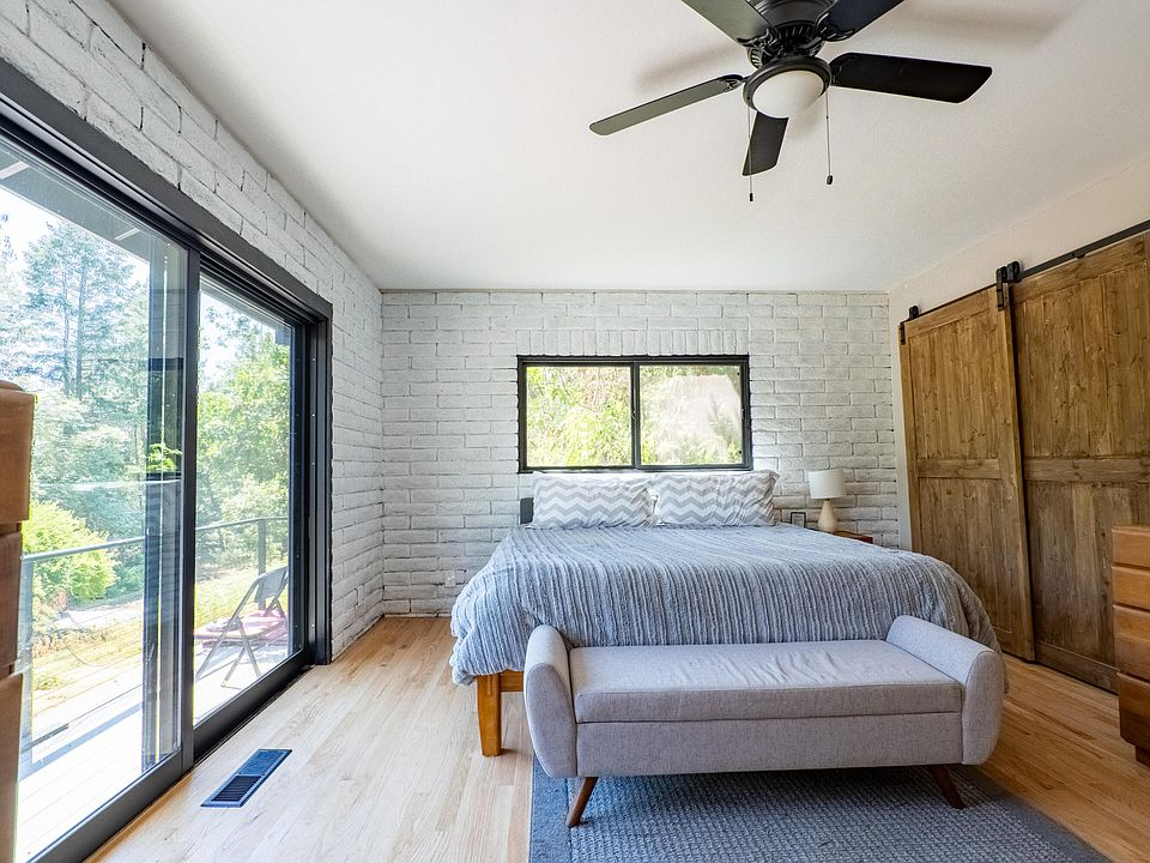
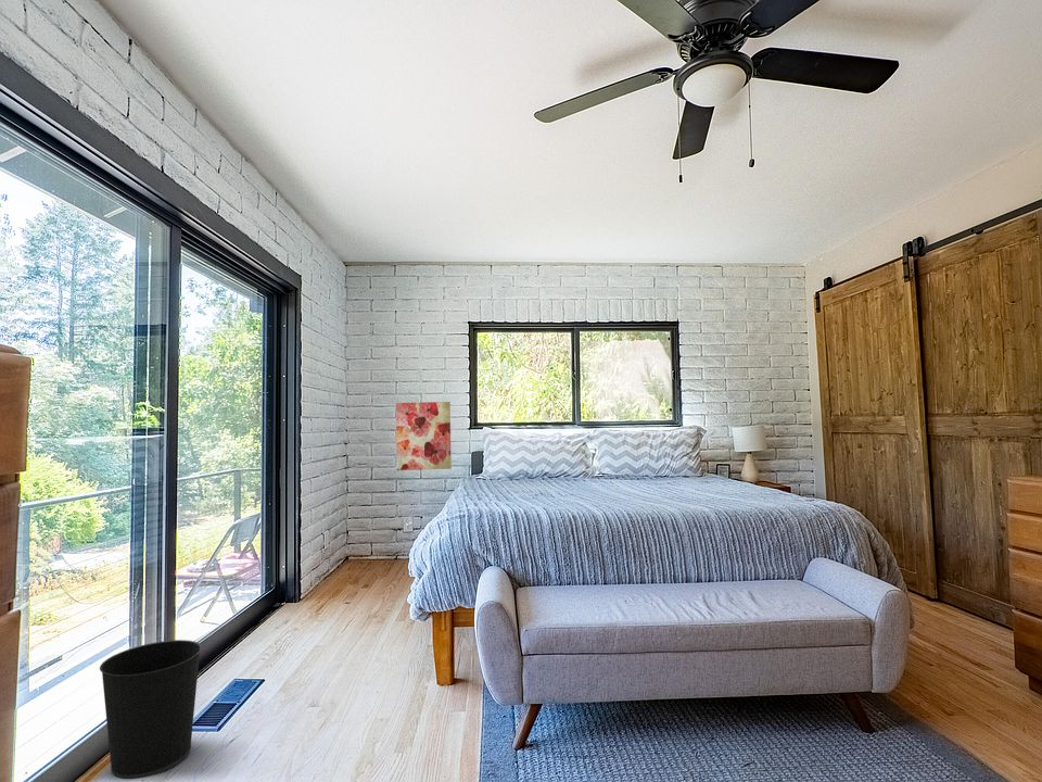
+ wall art (423, 436)
+ wastebasket (152, 707)
